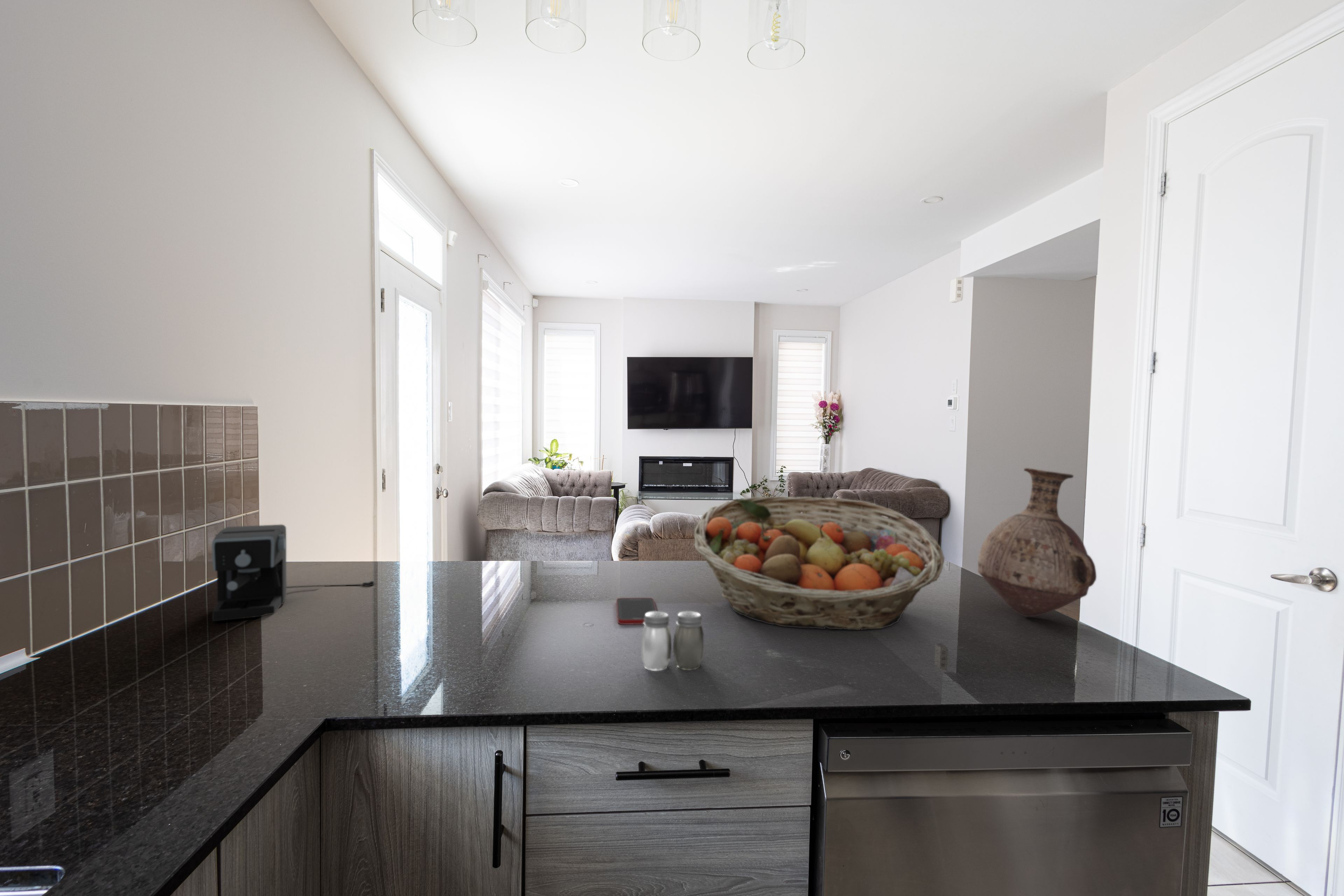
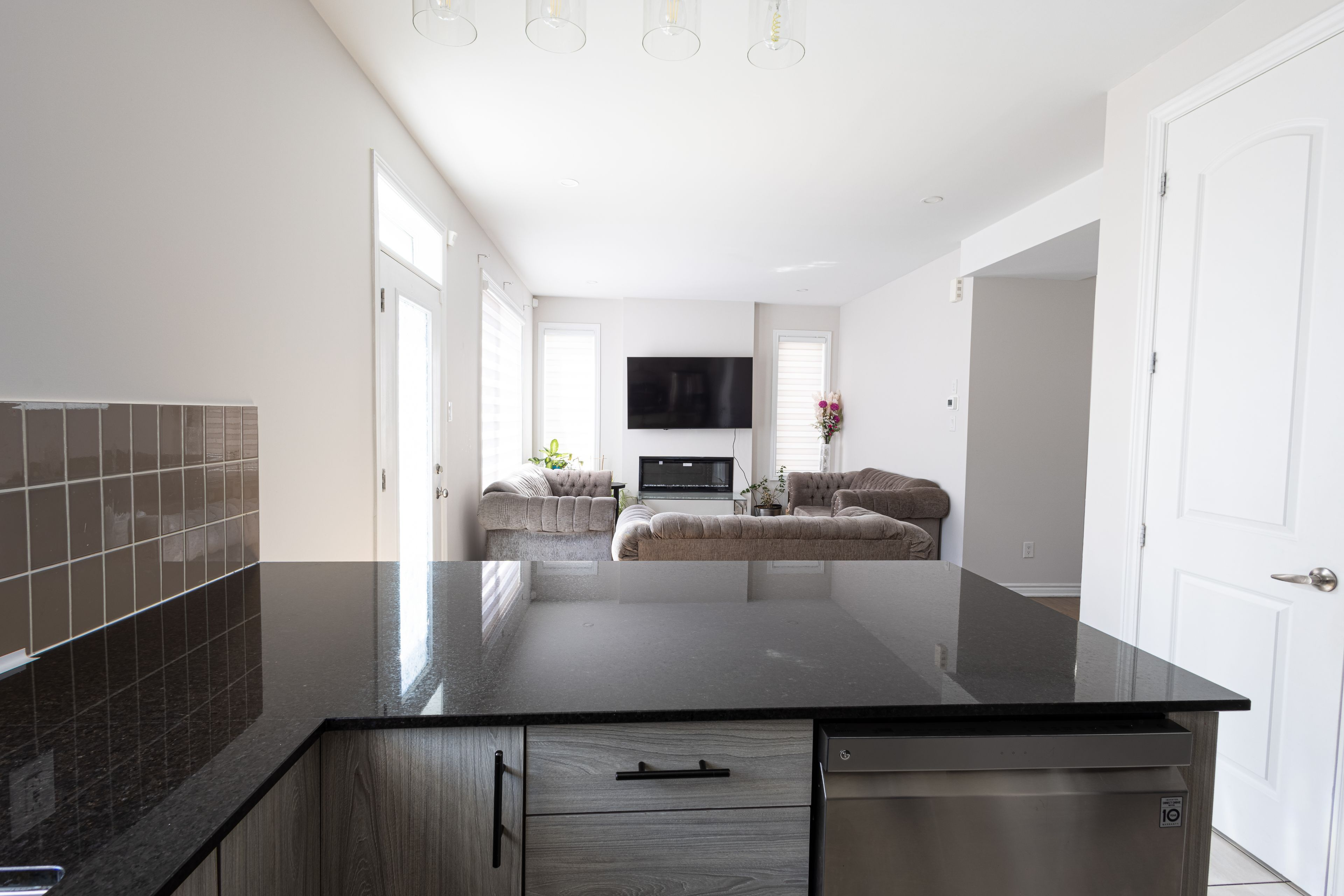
- coffee maker (286, 565)
- vase (1034, 542)
- salt and pepper shaker (673, 640)
- fruit basket (813, 556)
- cell phone (636, 610)
